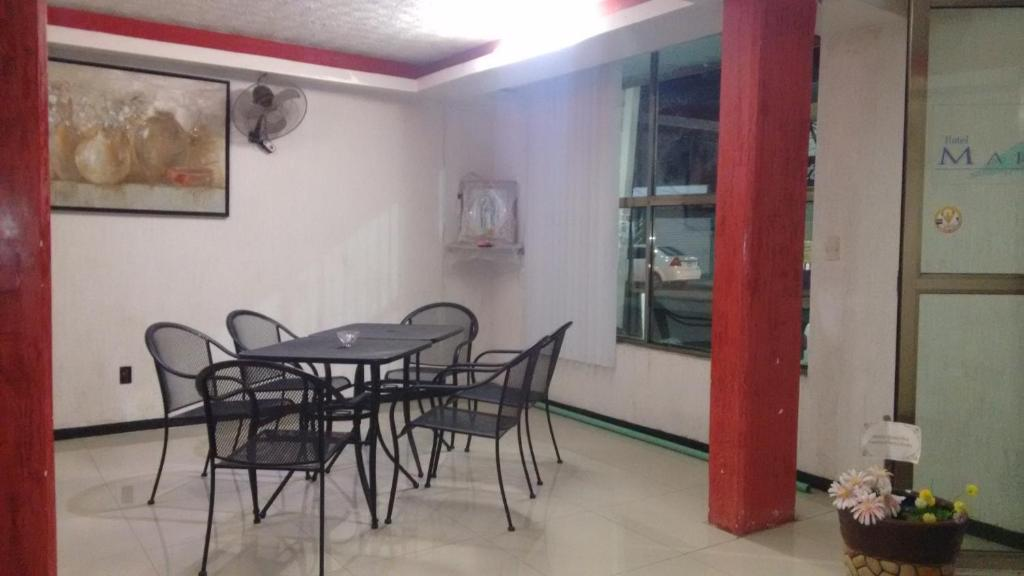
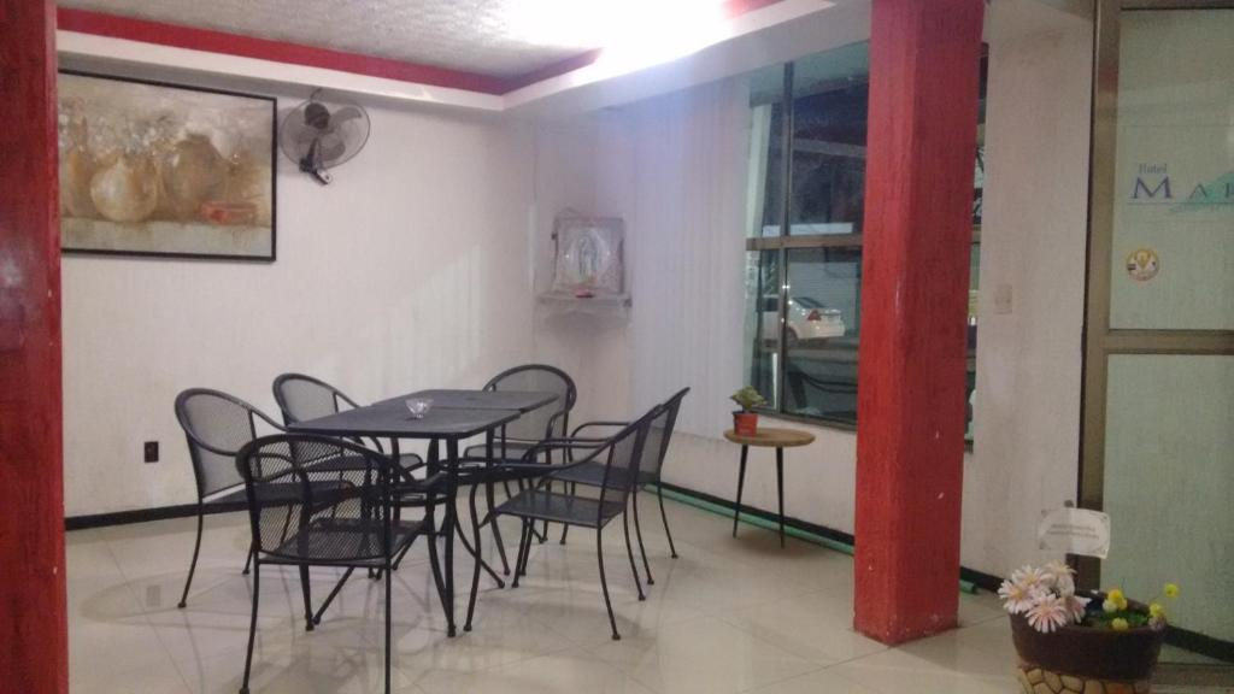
+ side table (777, 486)
+ potted plant (748, 410)
